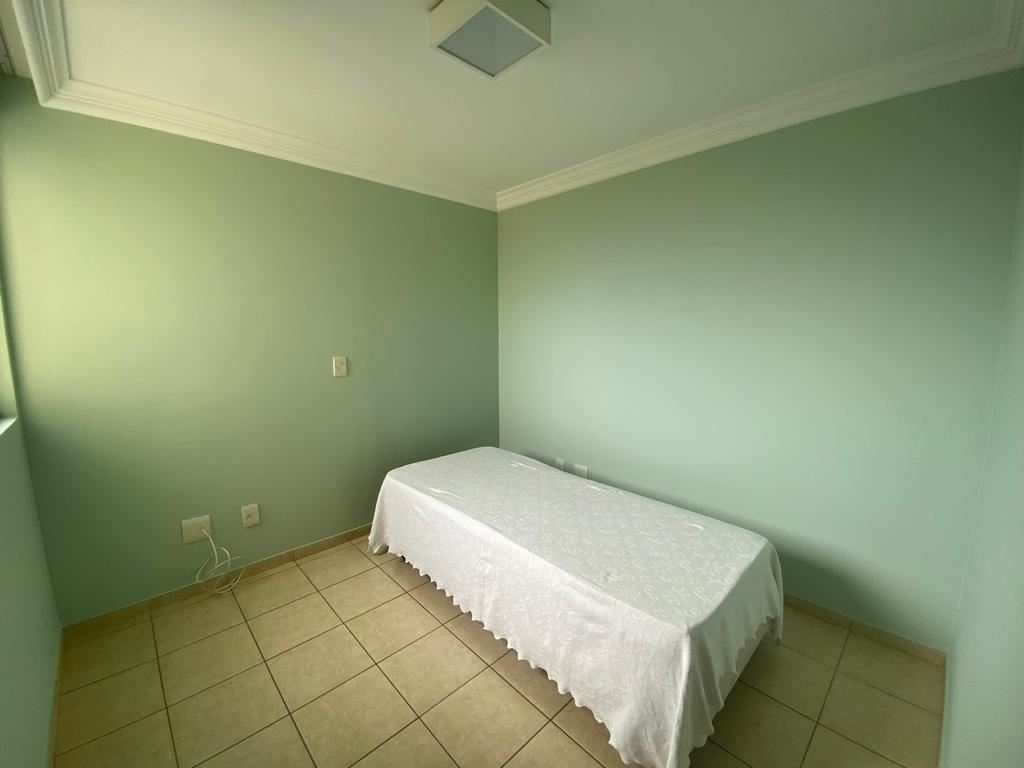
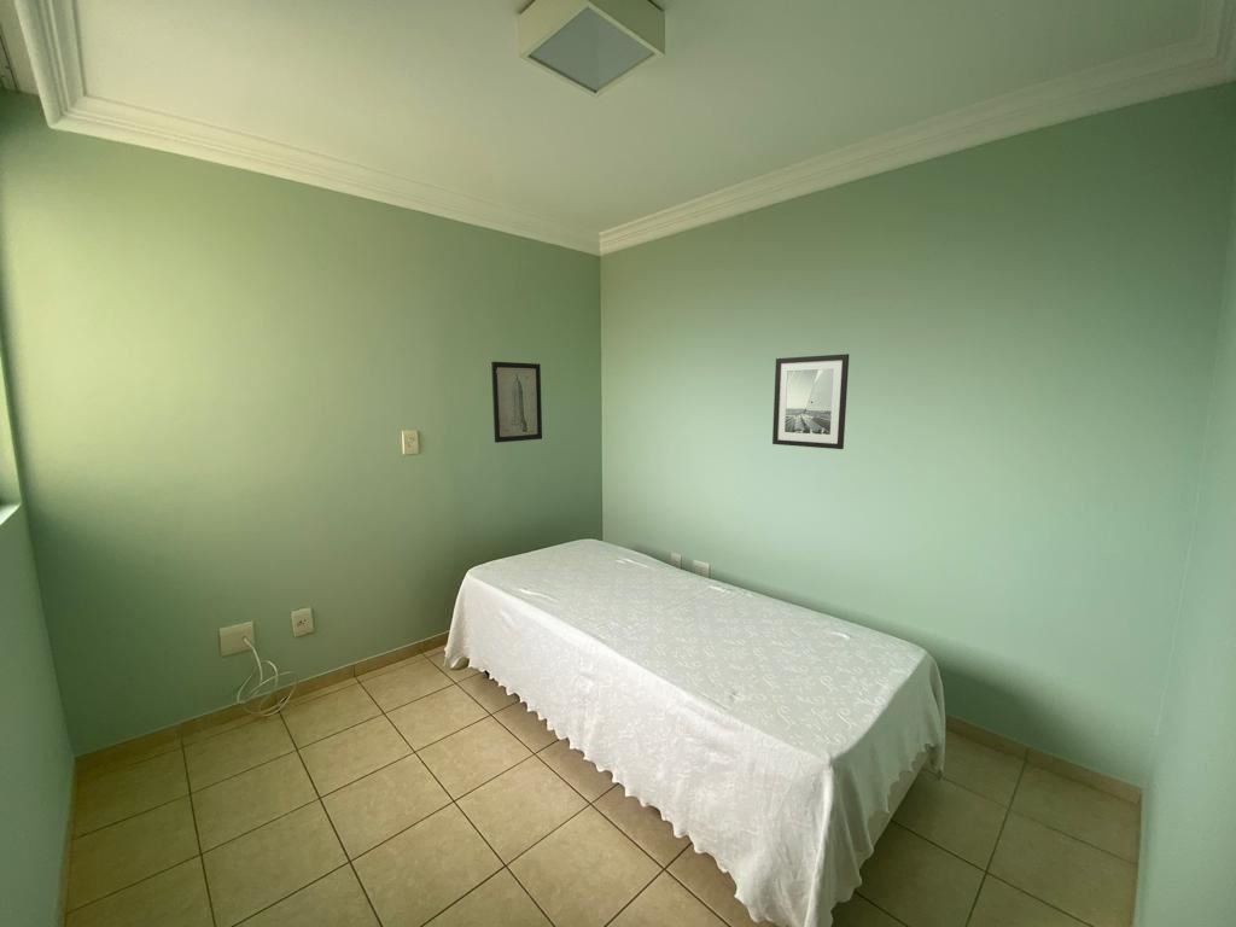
+ wall art (518, 402)
+ wall art (808, 402)
